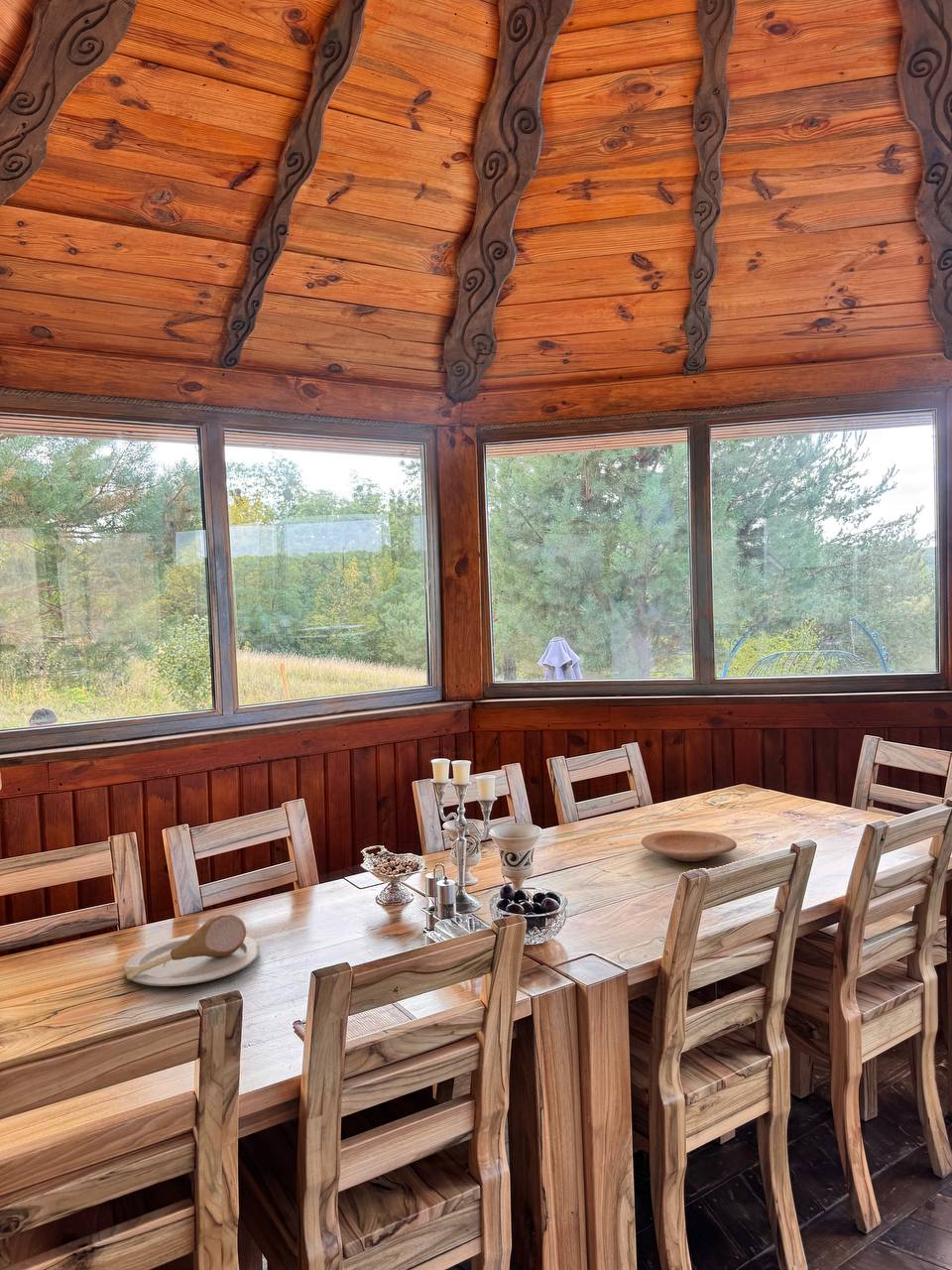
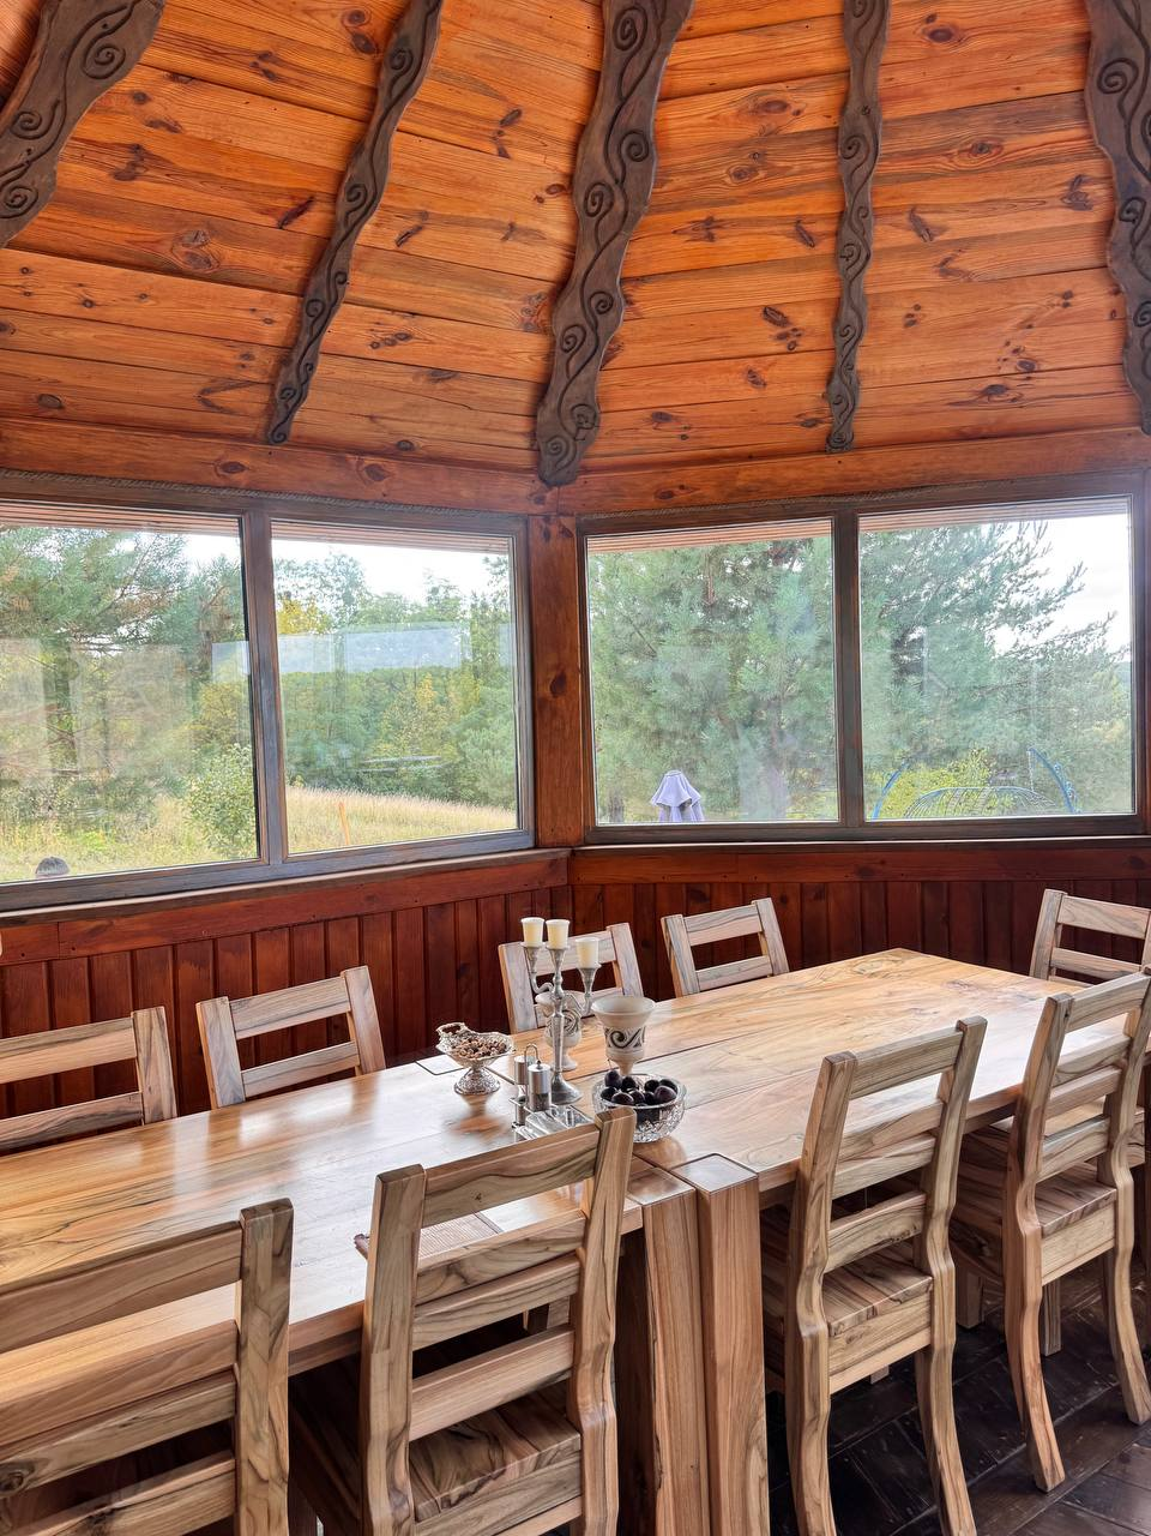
- plate (688, 848)
- plate (190, 943)
